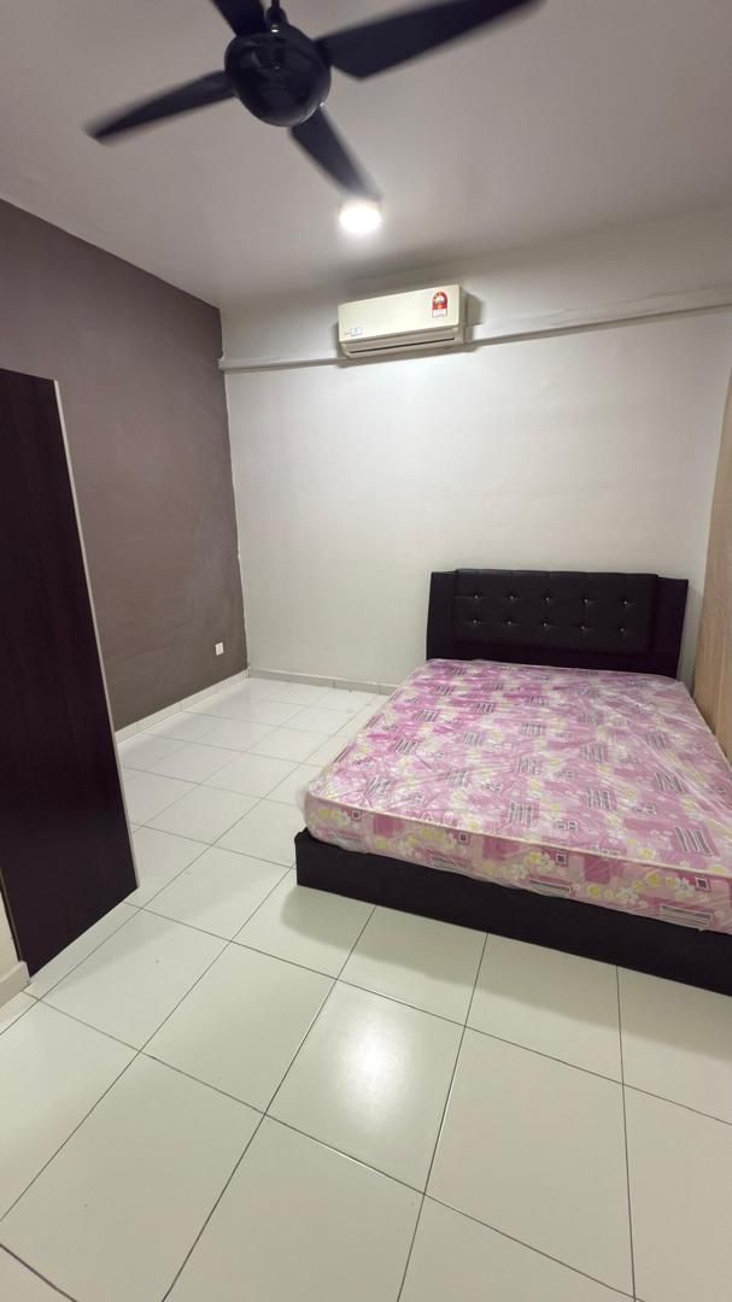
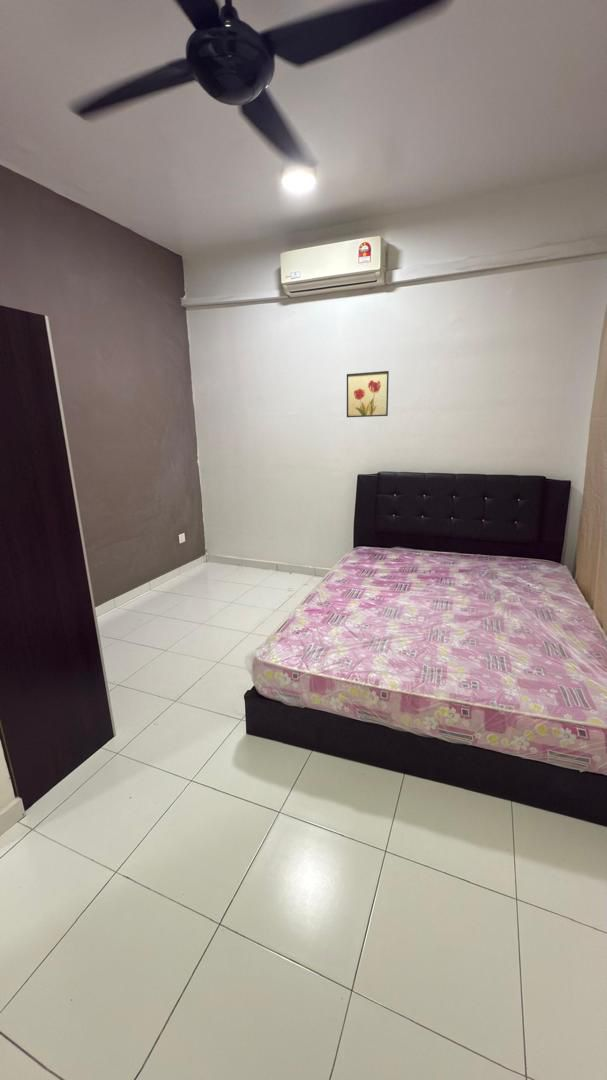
+ wall art (367, 394)
